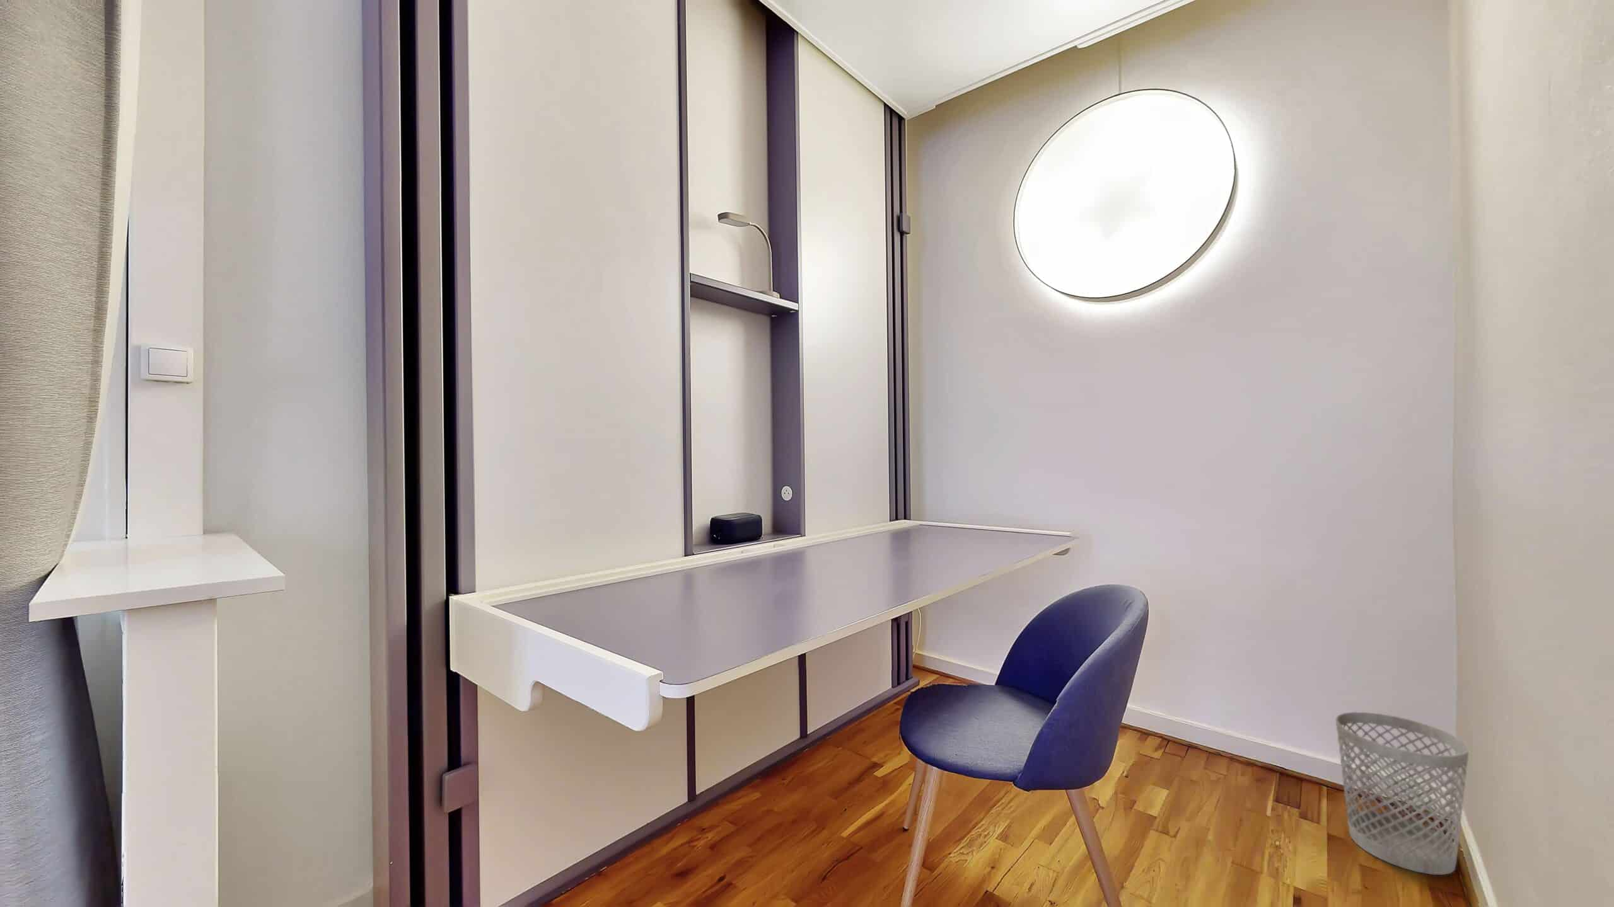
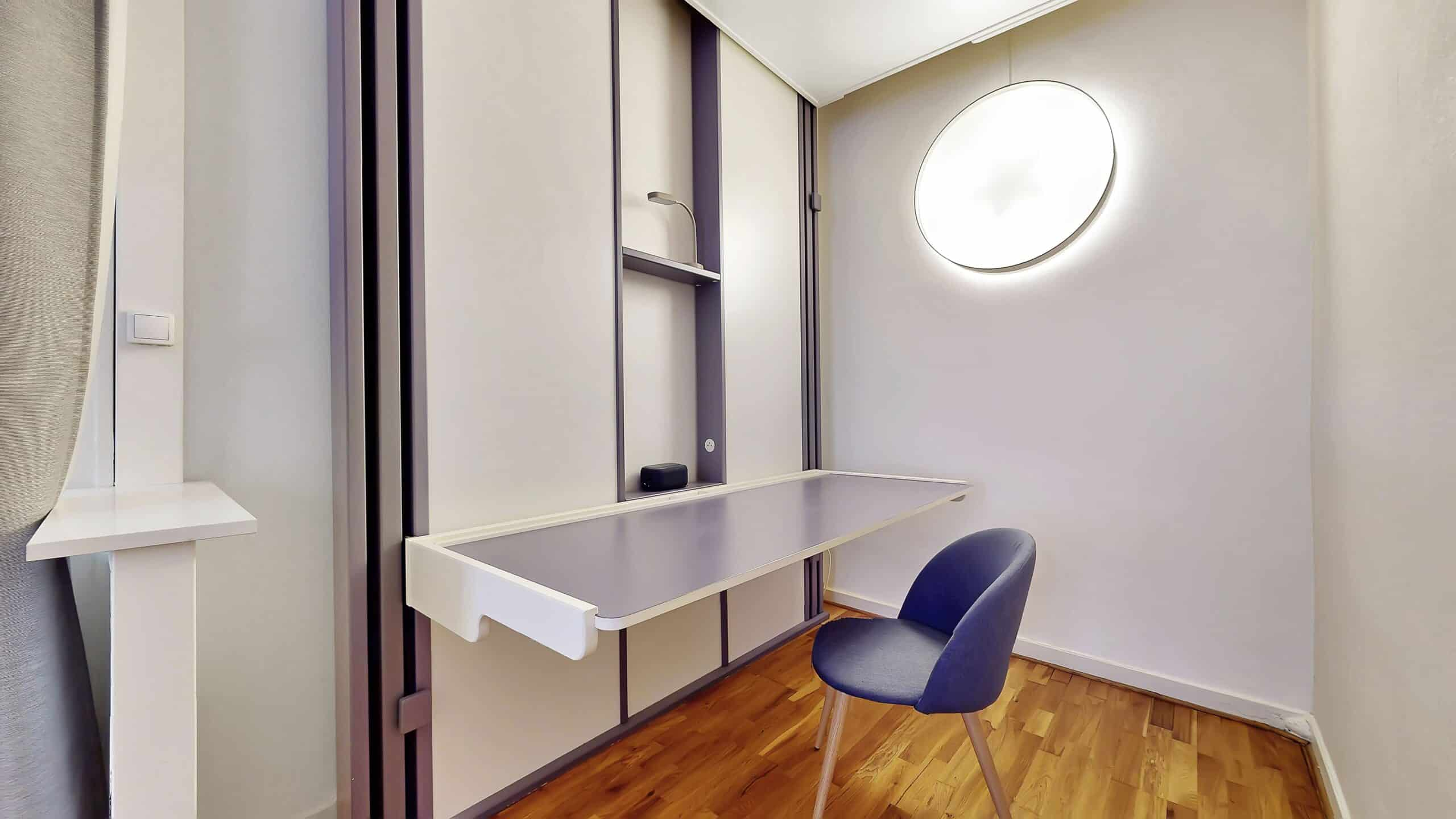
- wastebasket (1398, 791)
